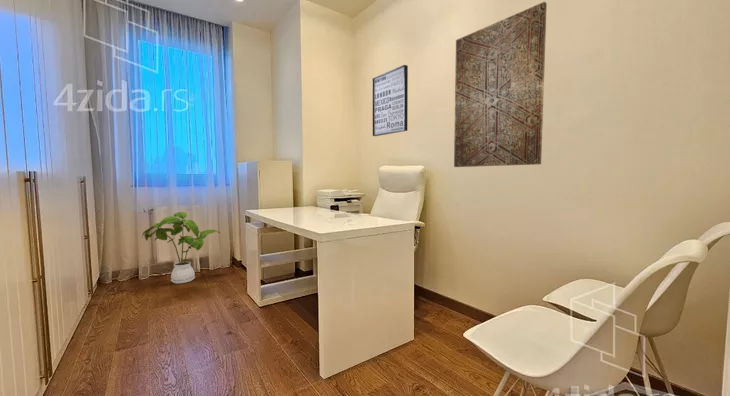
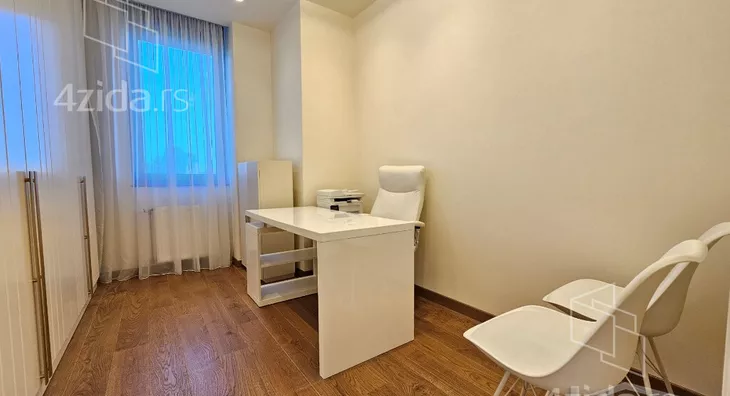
- wall art (389, 103)
- wall art (494, 95)
- house plant (182, 247)
